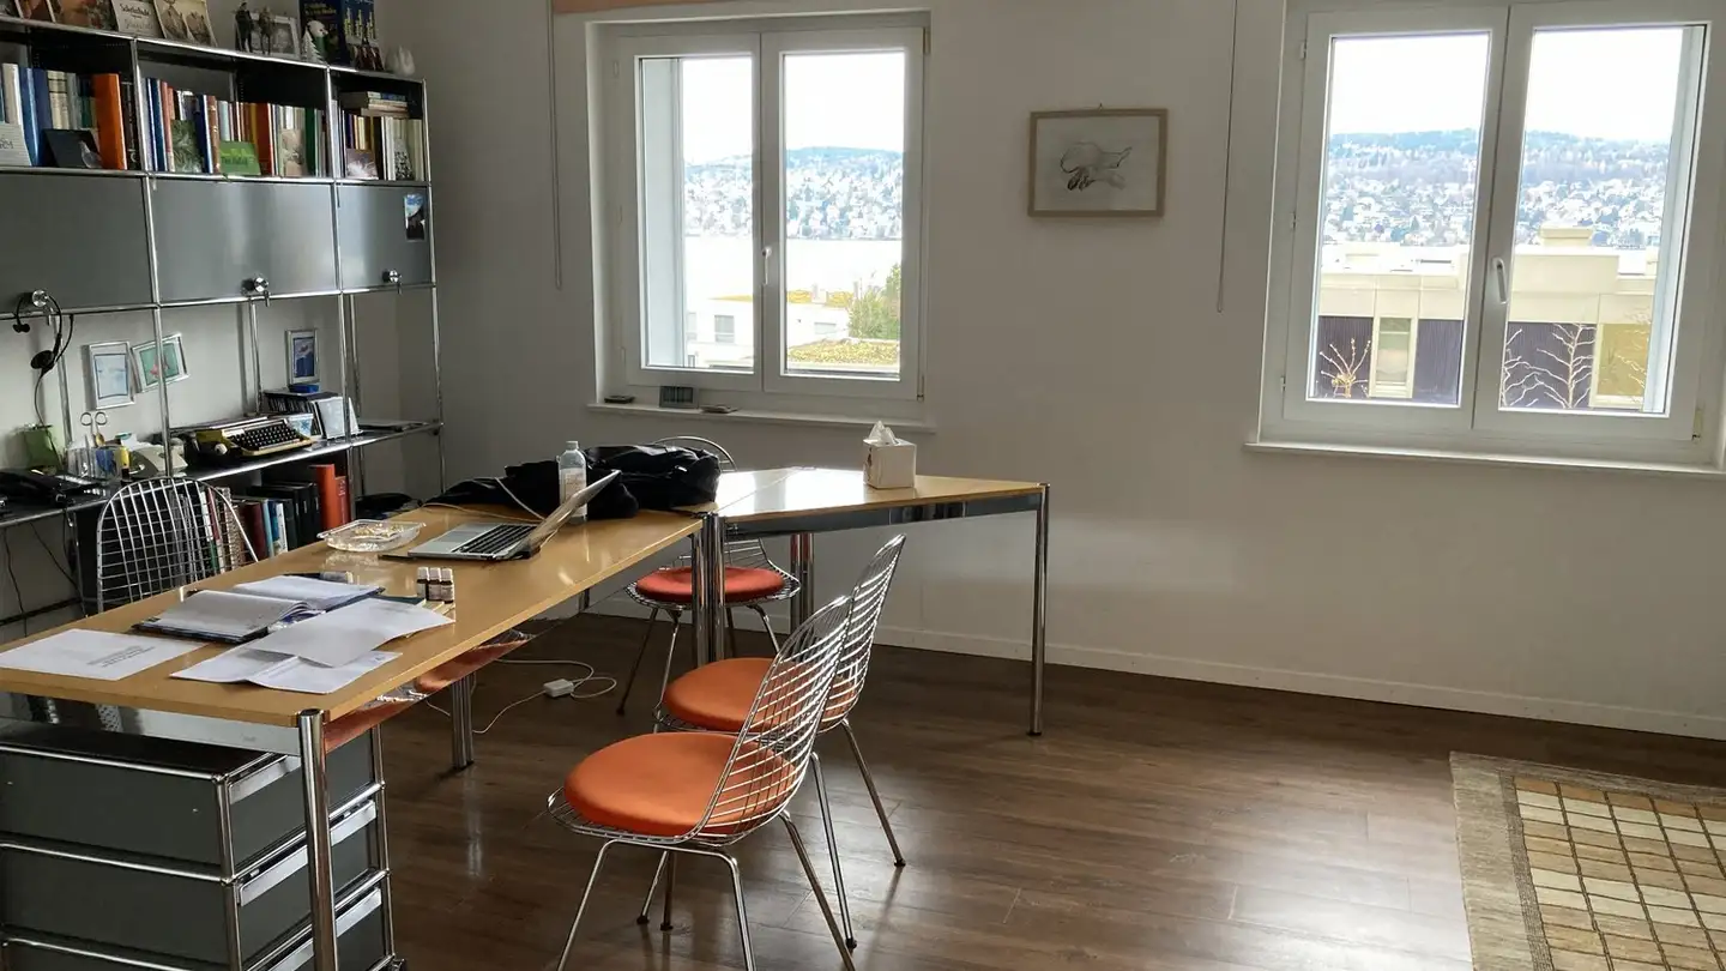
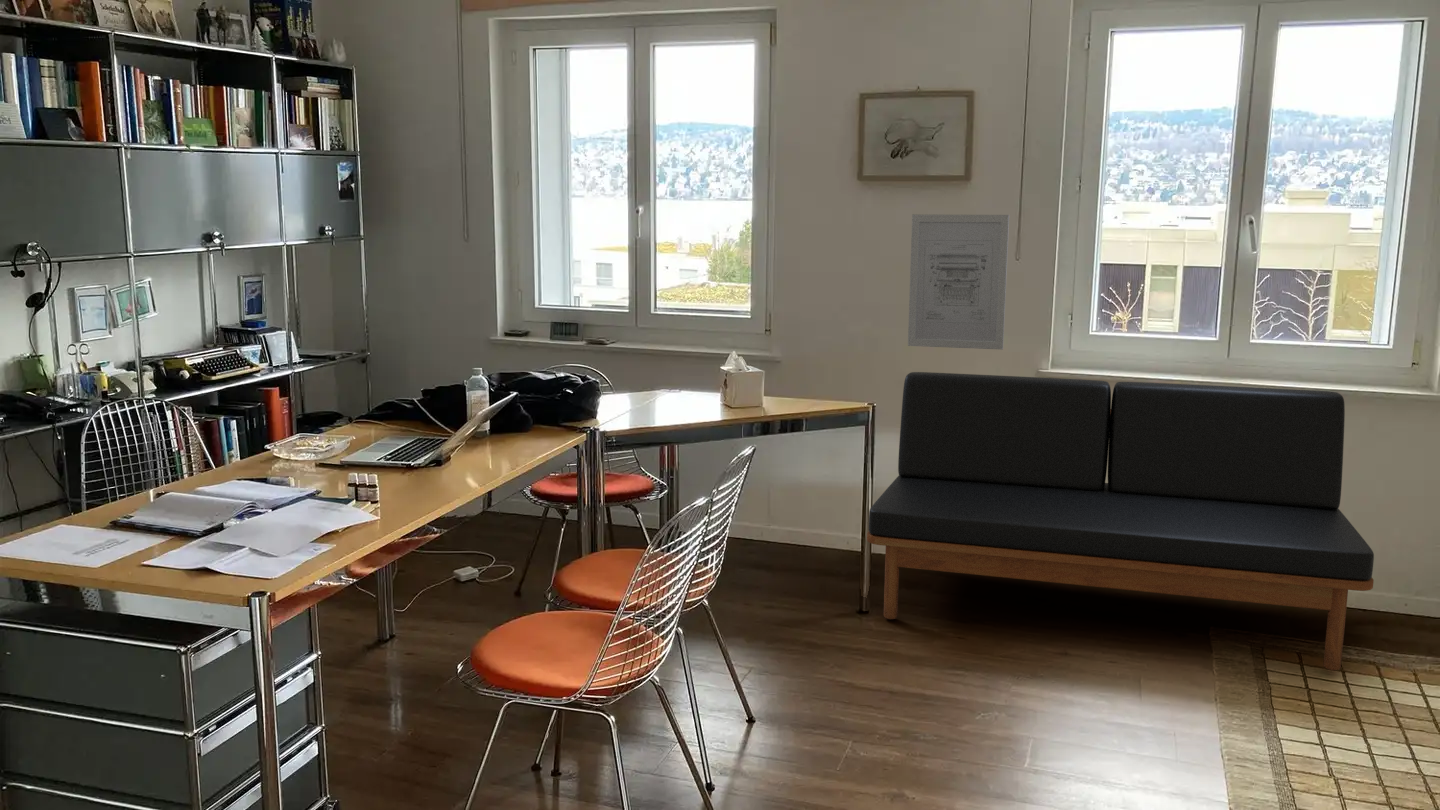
+ wall art (957, 281)
+ sofa (1105, 502)
